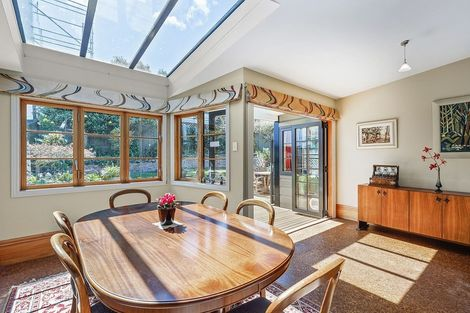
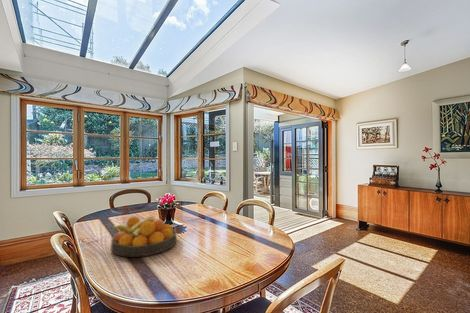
+ fruit bowl (145, 231)
